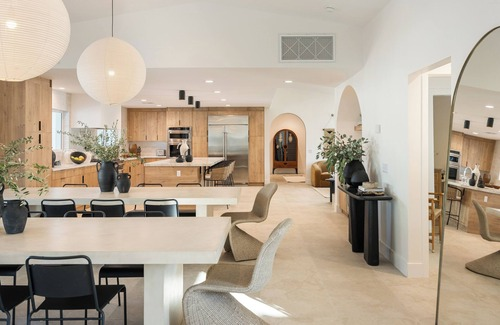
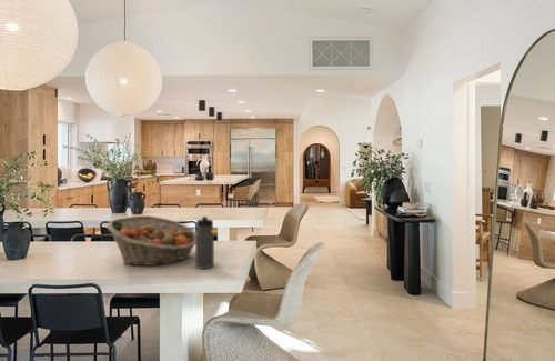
+ water bottle (204, 241)
+ fruit basket (154, 238)
